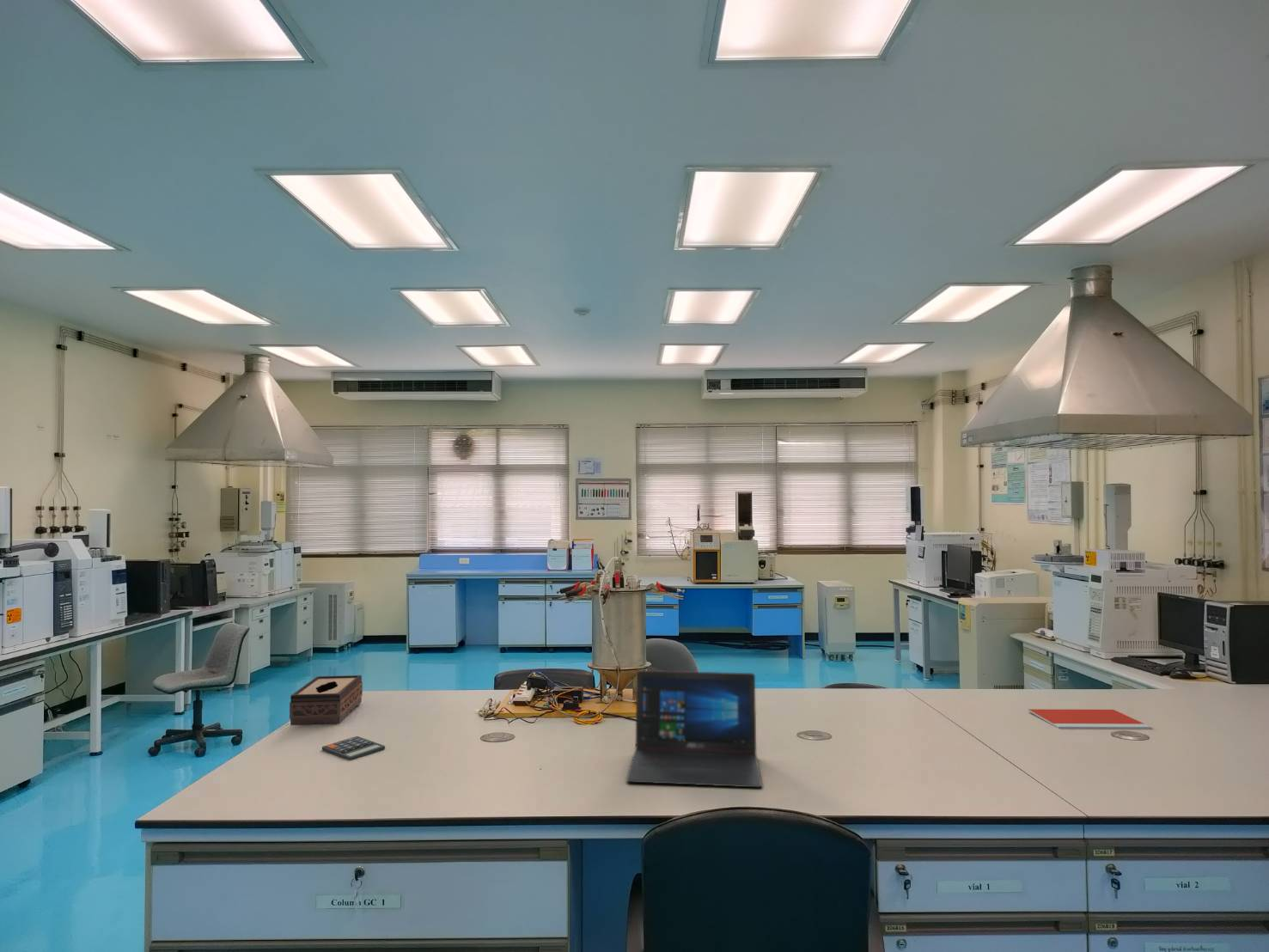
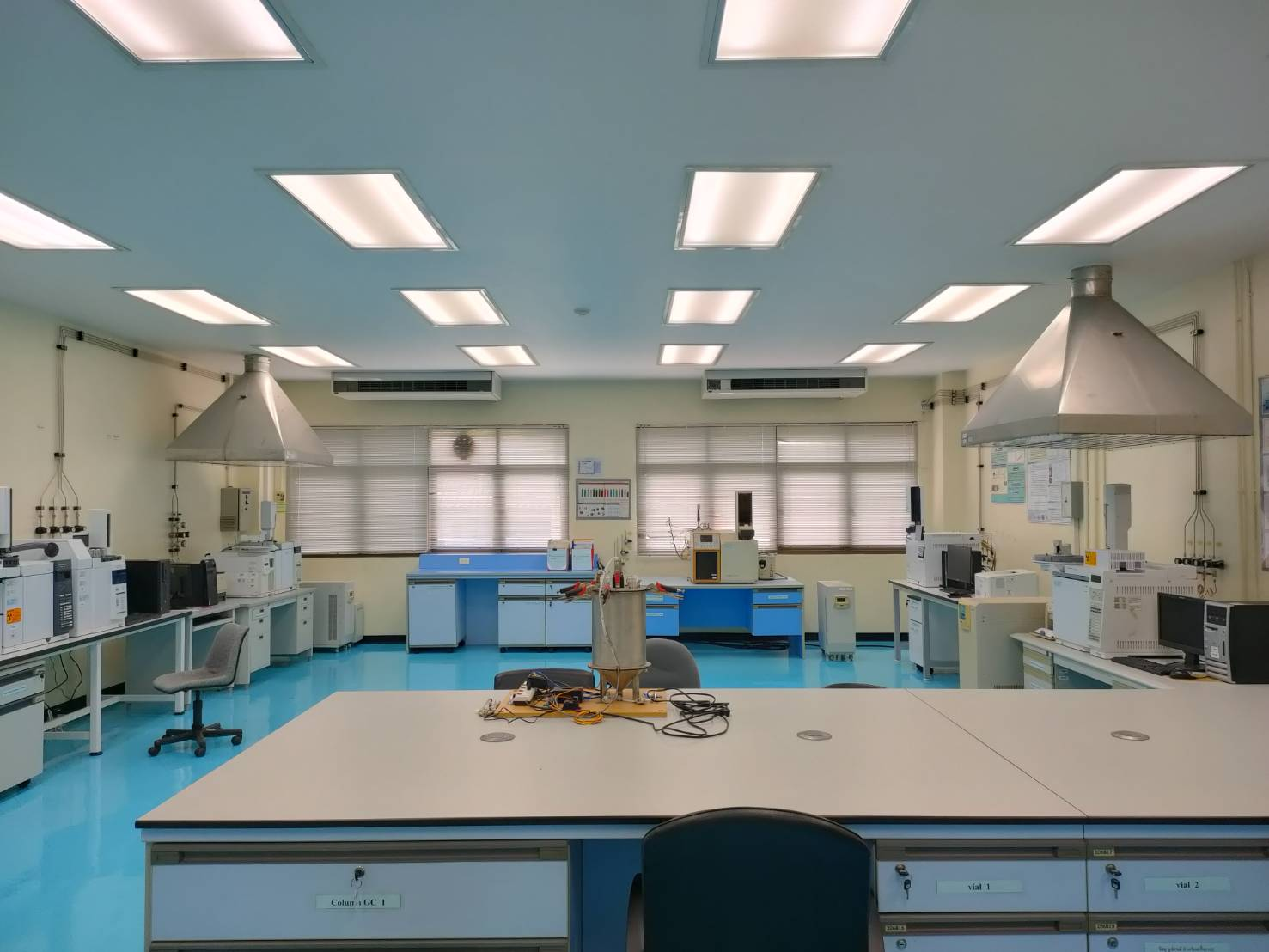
- notebook (1087, 718)
- tissue box (327, 699)
- calculator (353, 747)
- laptop (694, 725)
